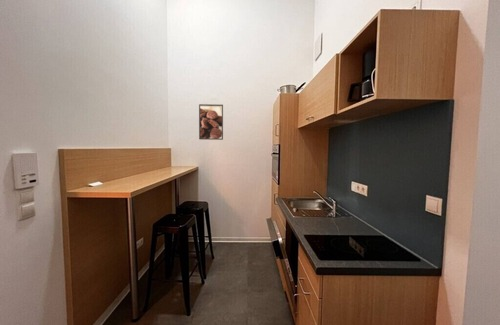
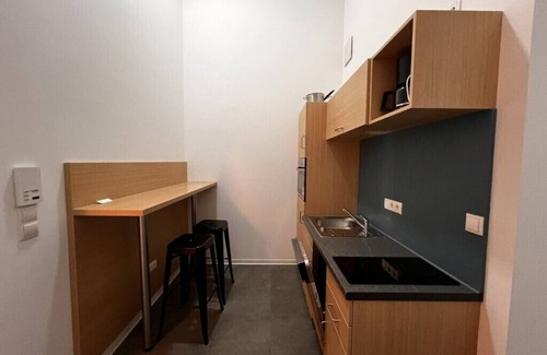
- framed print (211, 122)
